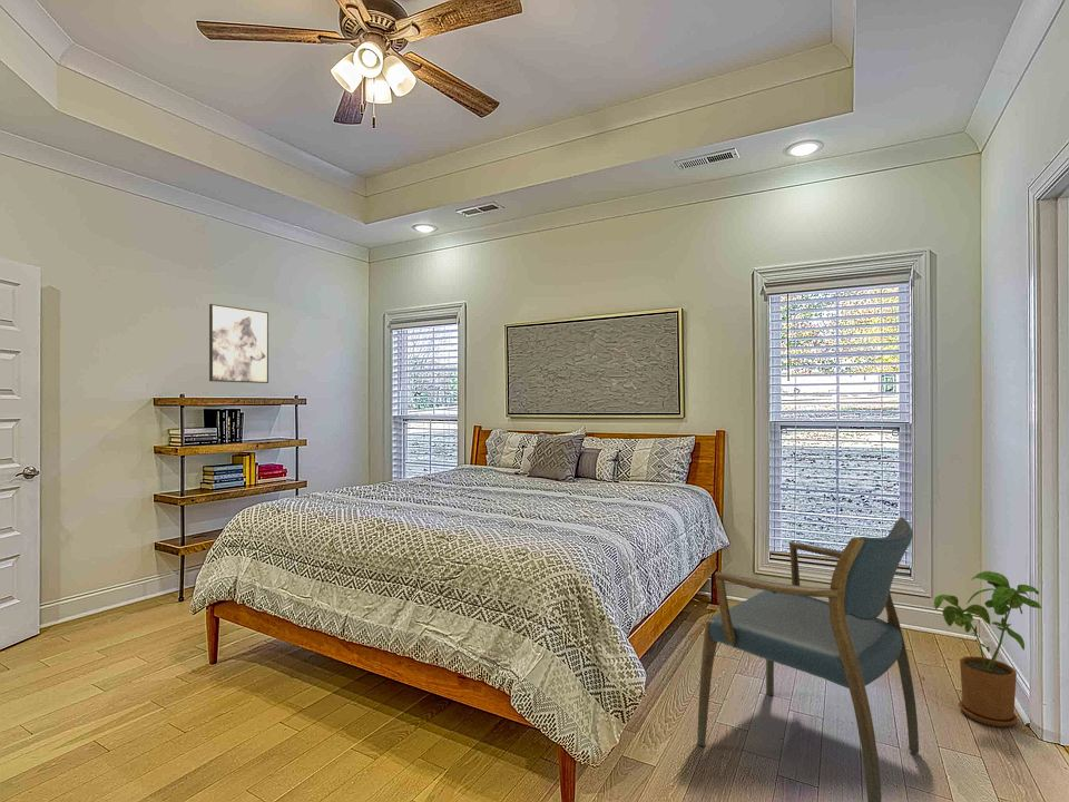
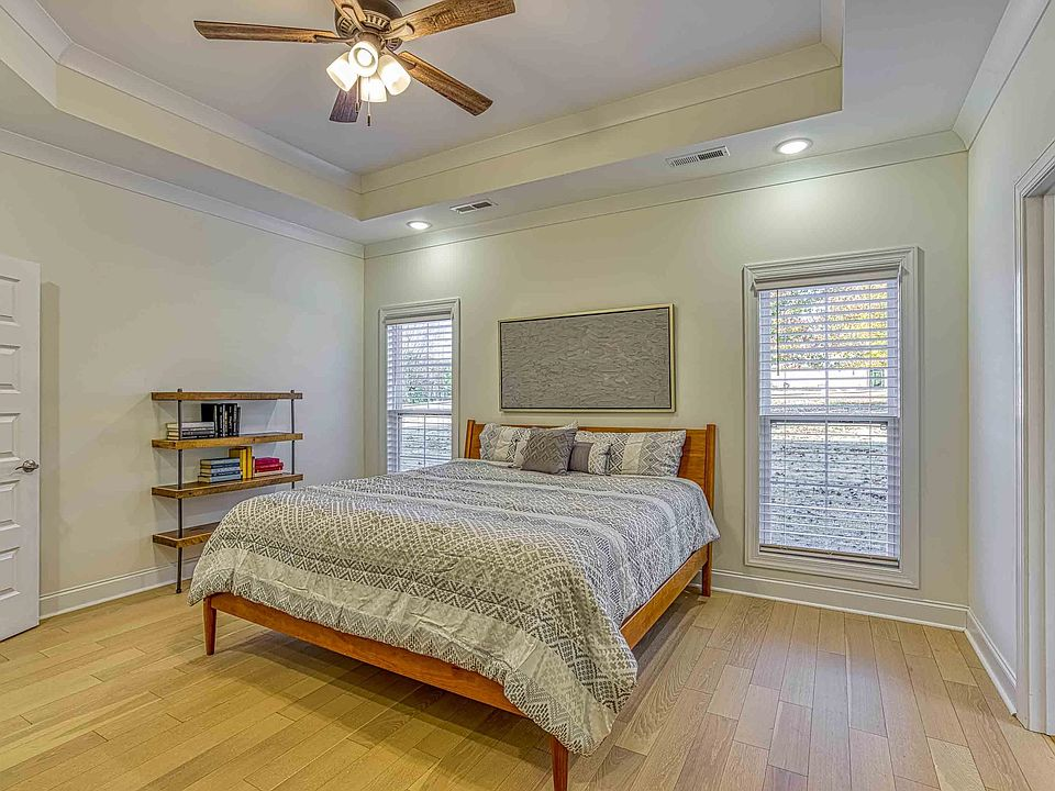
- armchair (803, 629)
- house plant (982, 644)
- wall art (239, 345)
